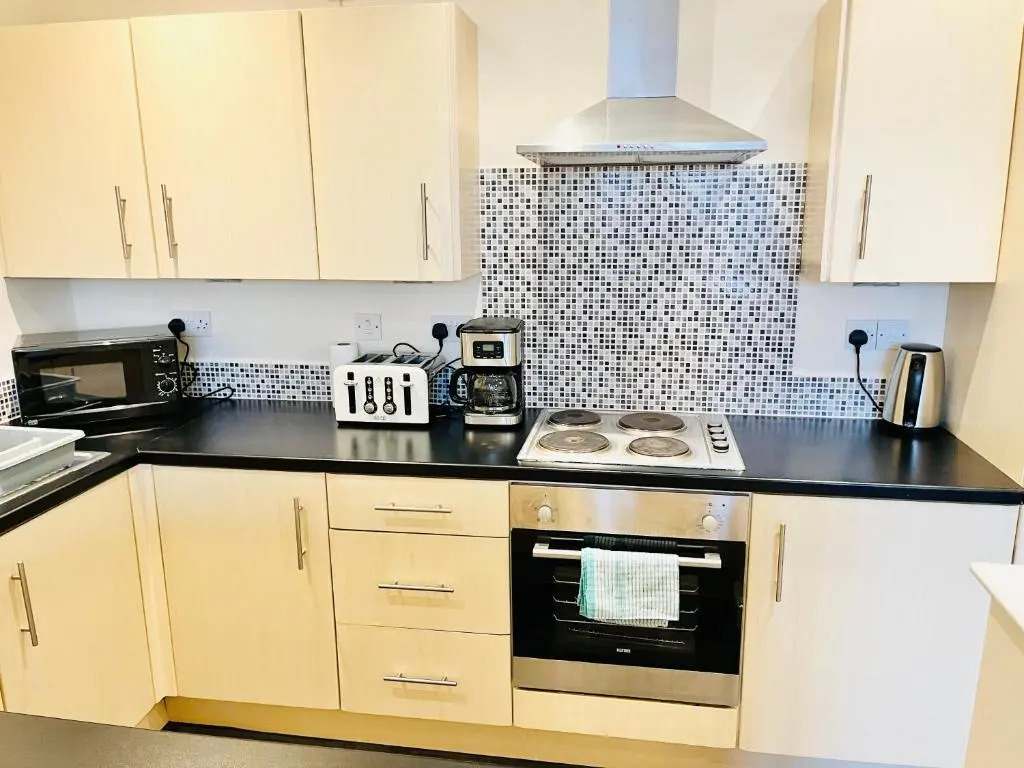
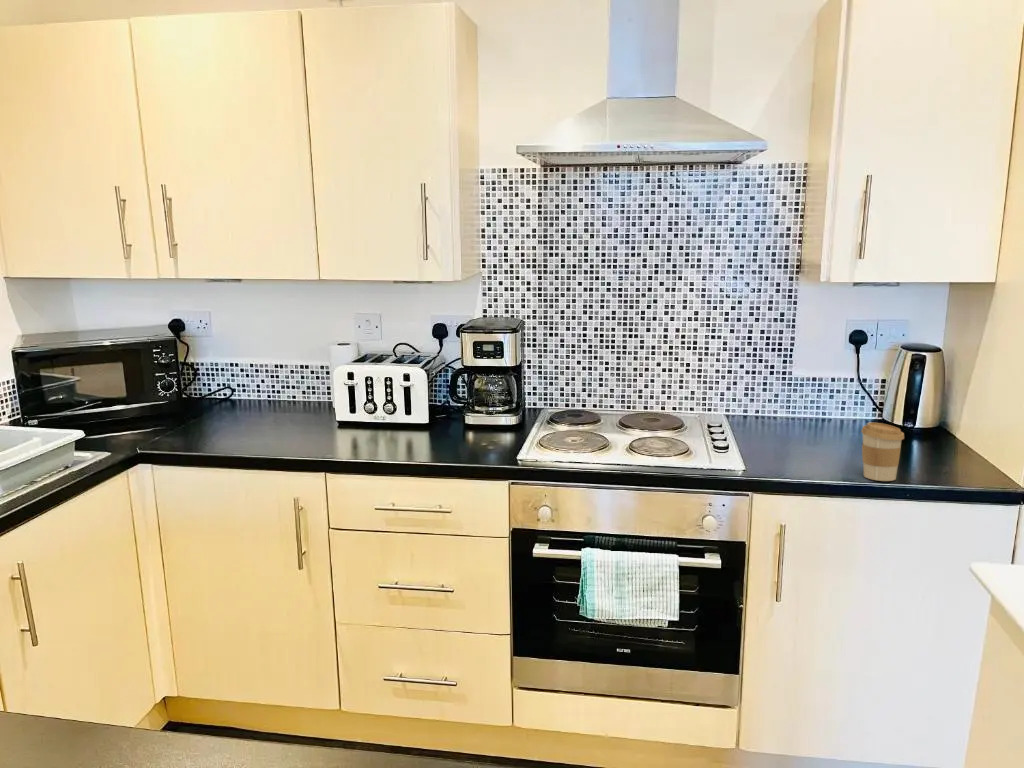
+ coffee cup (881, 450)
